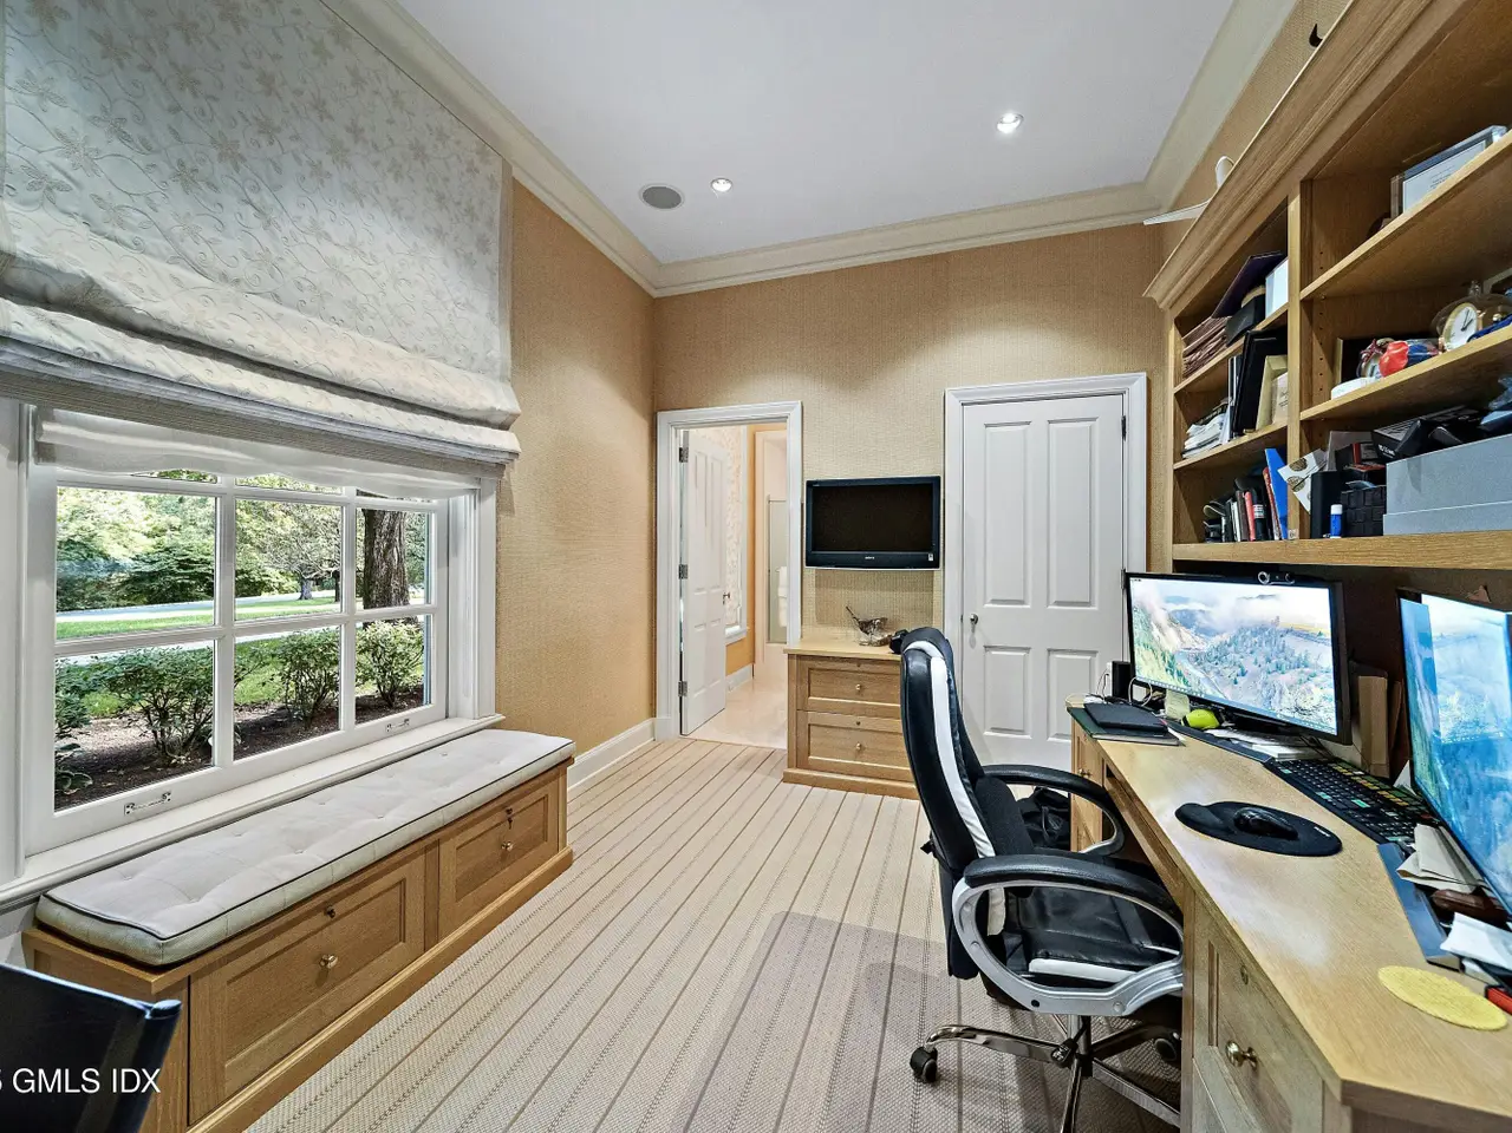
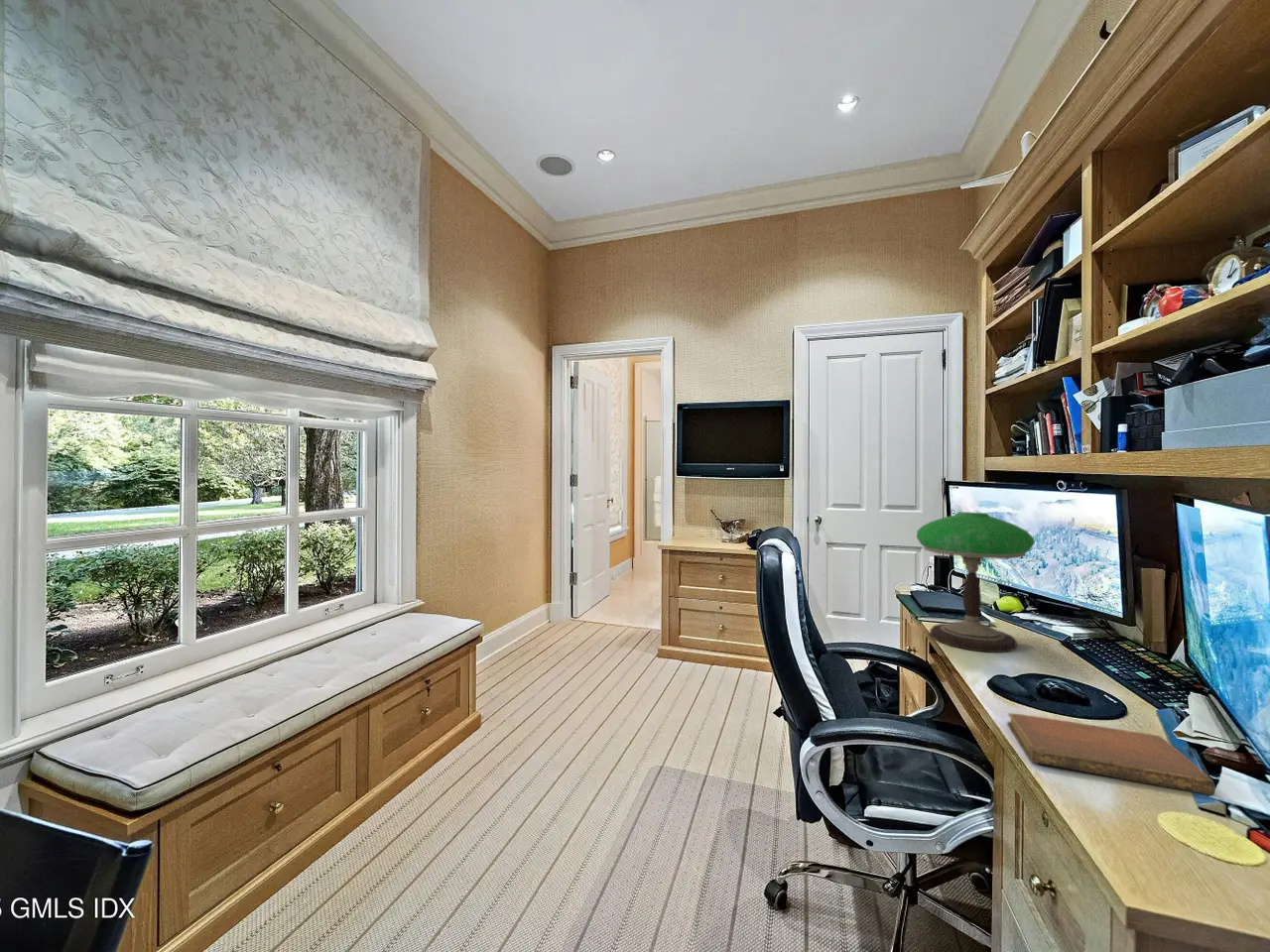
+ notebook (1097, 749)
+ table lamp (971, 576)
